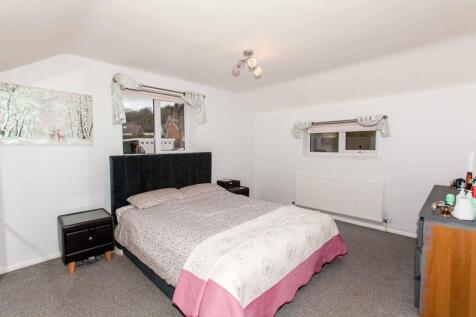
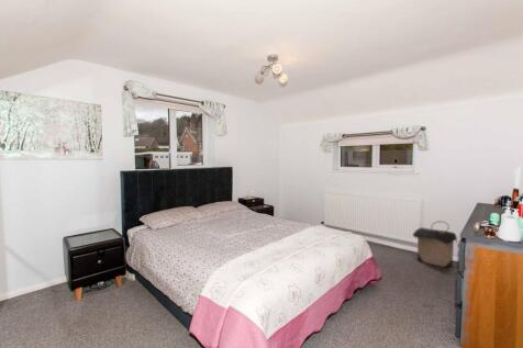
+ laundry hamper (434, 242)
